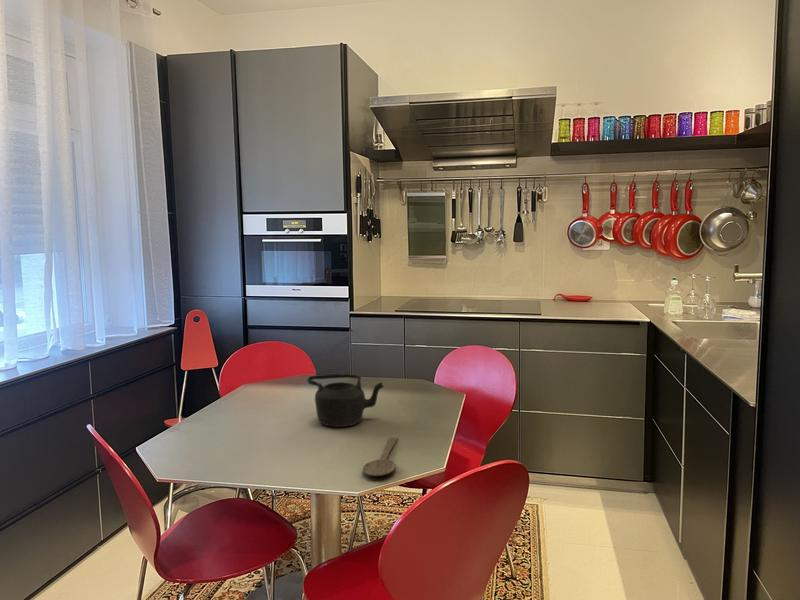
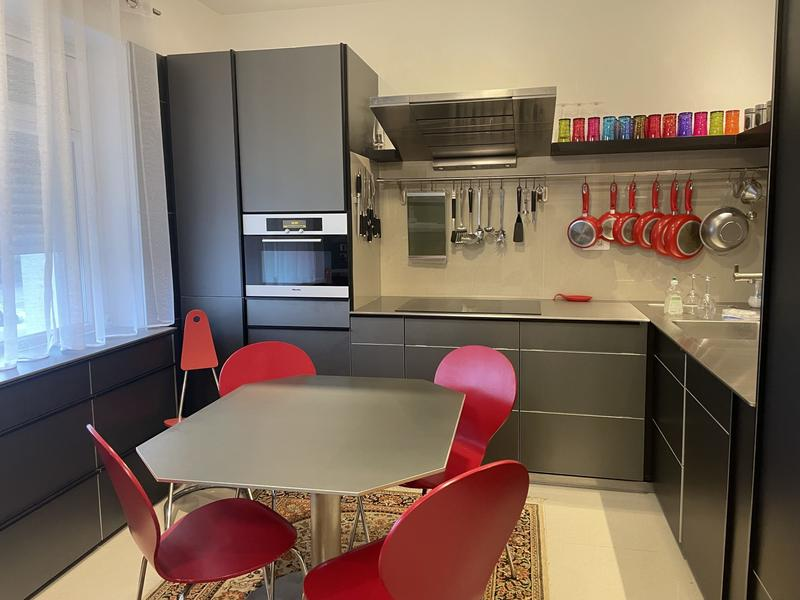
- wooden spoon (385, 454)
- teapot (344, 399)
